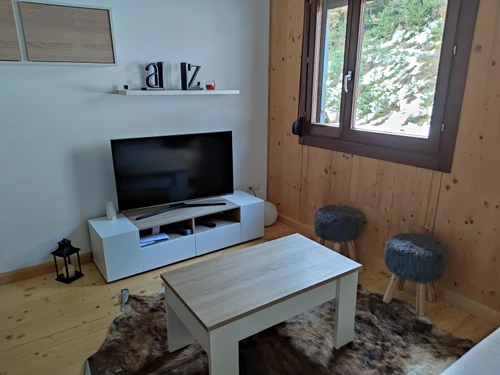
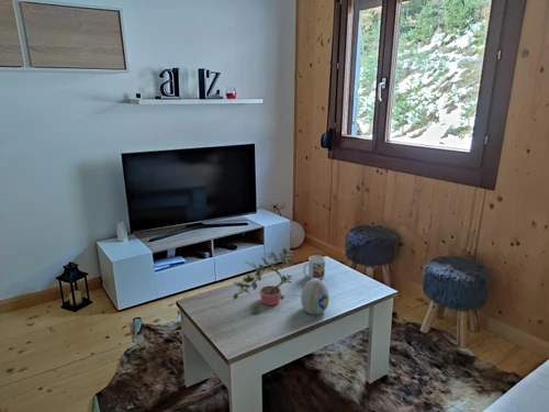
+ decorative egg (314, 294)
+ potted plant (260, 279)
+ mug (313, 268)
